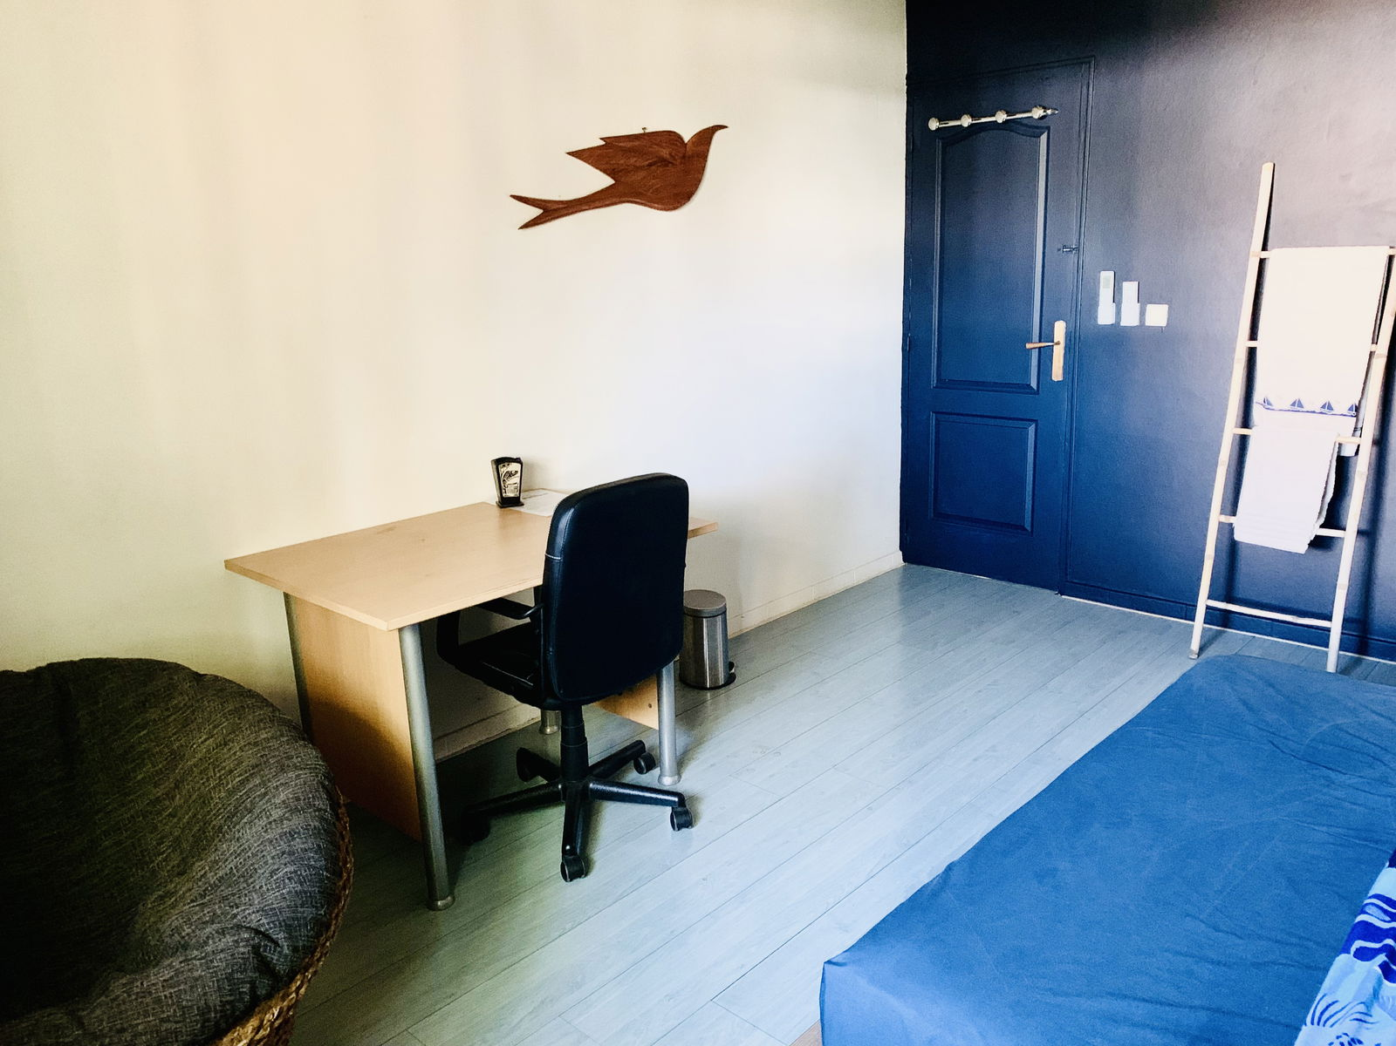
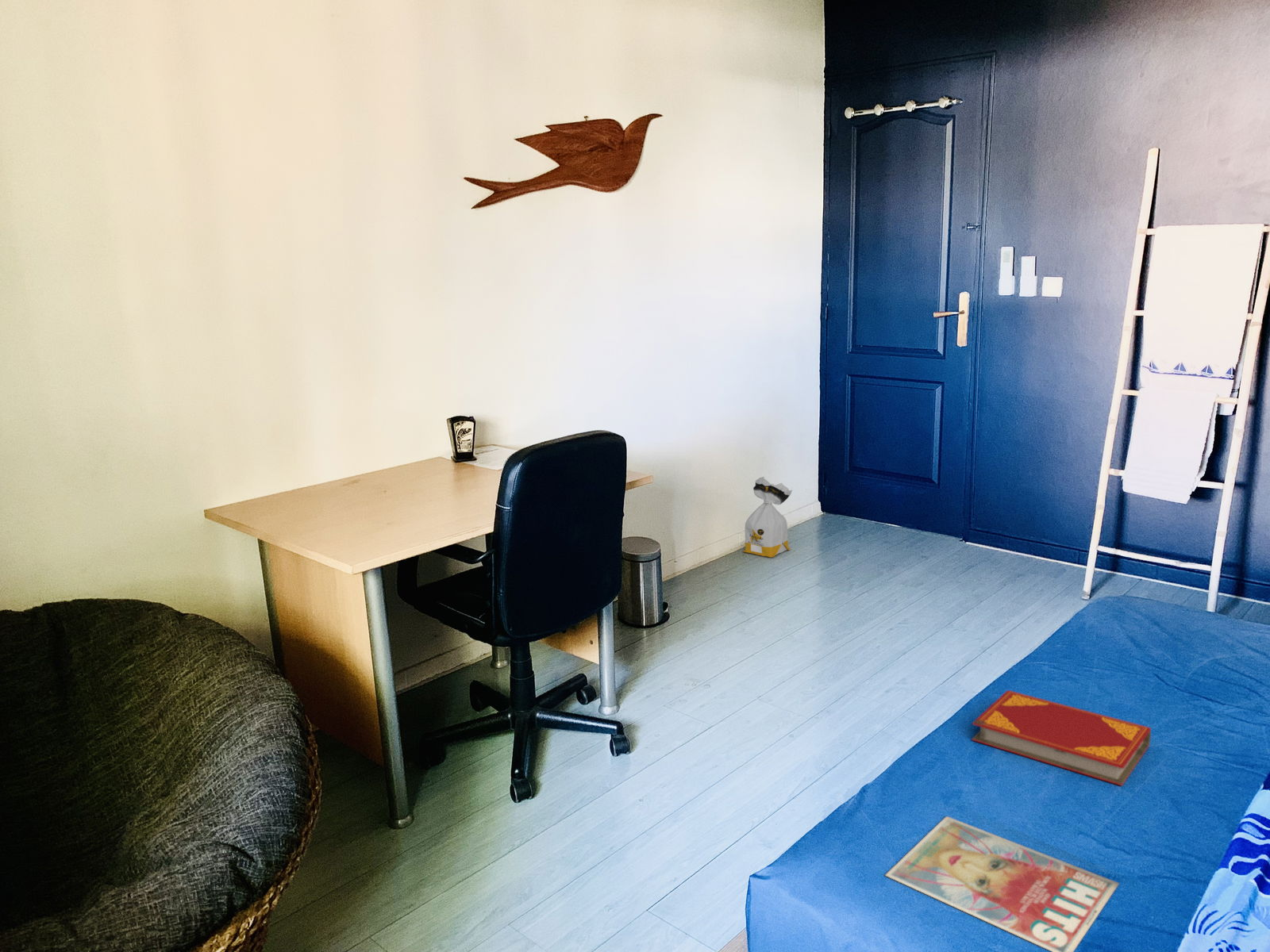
+ magazine (1000, 879)
+ bag (766, 514)
+ hardback book (1060, 733)
